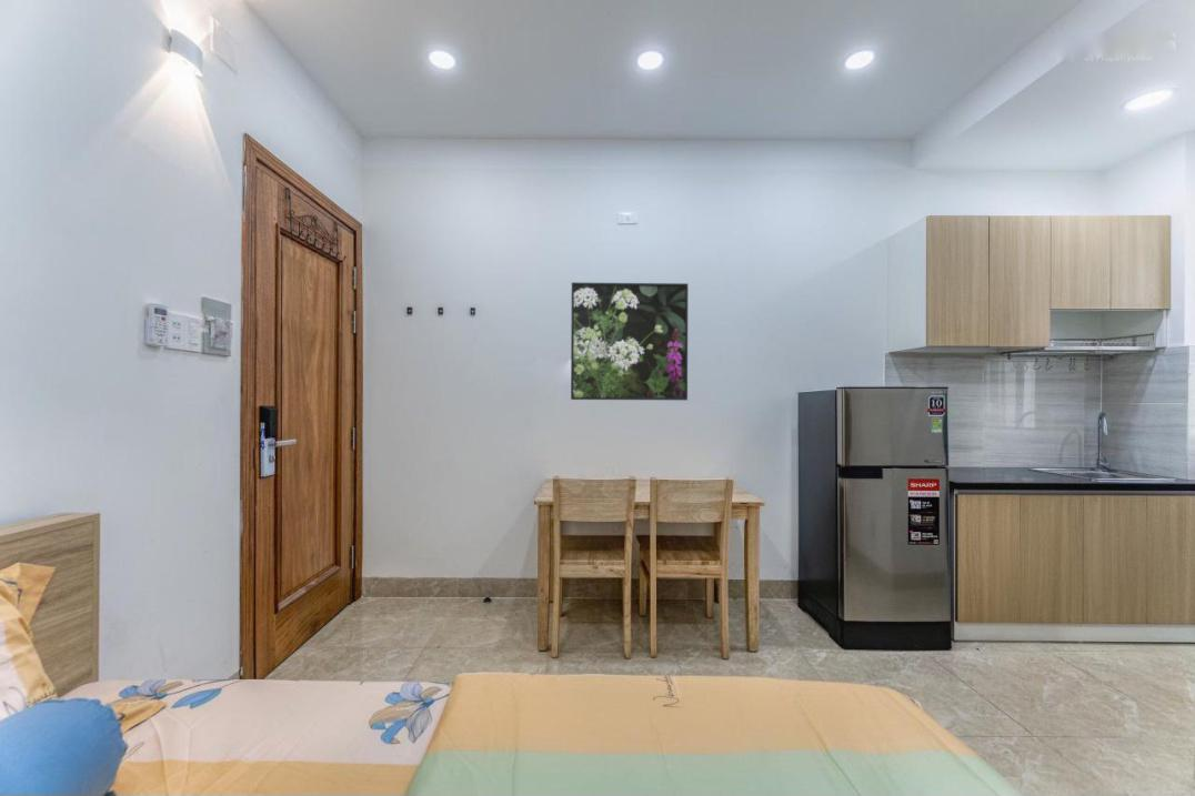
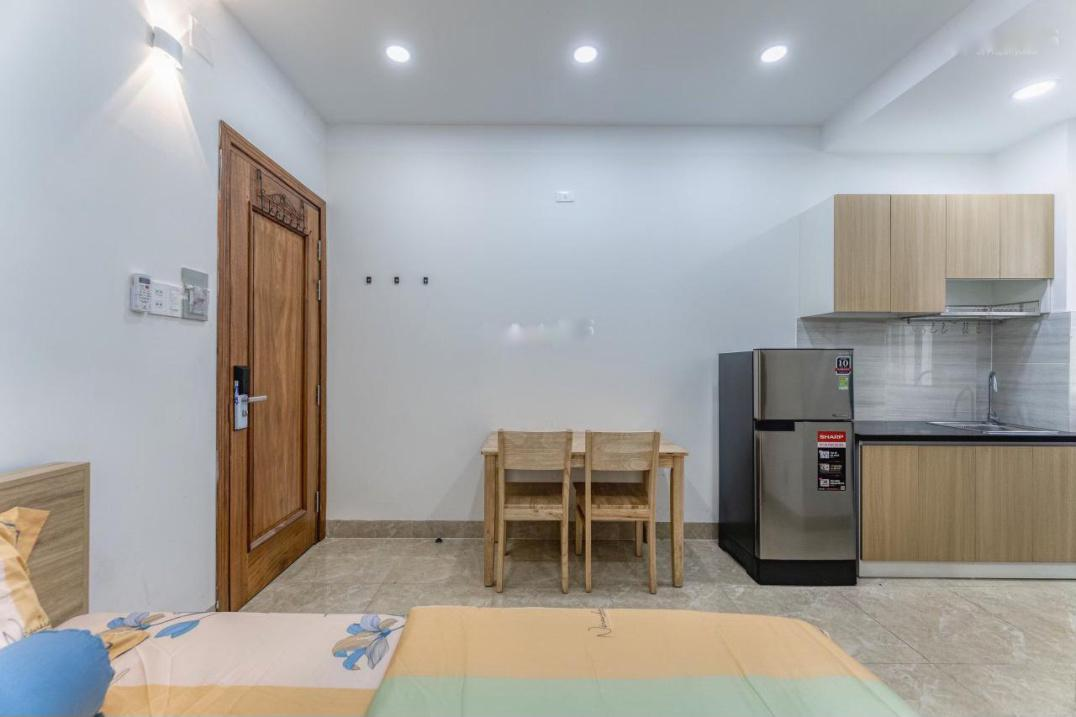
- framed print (629, 341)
